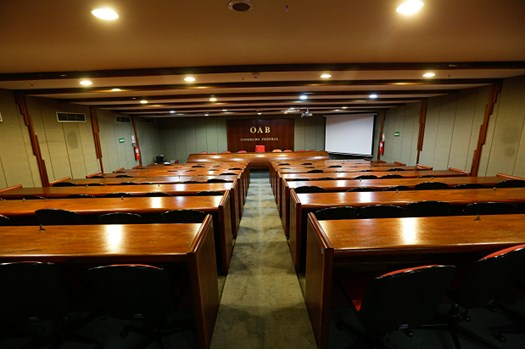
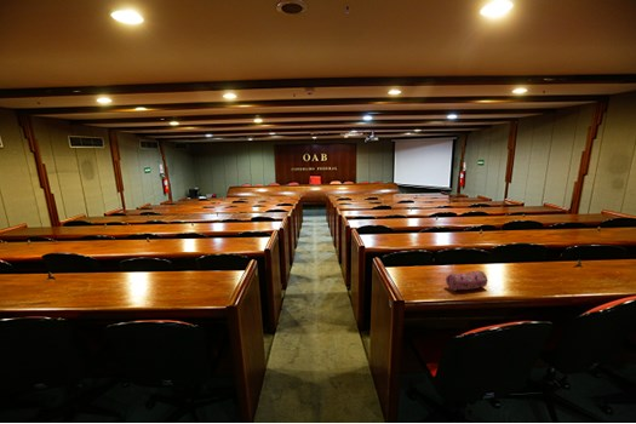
+ pencil case (465, 280)
